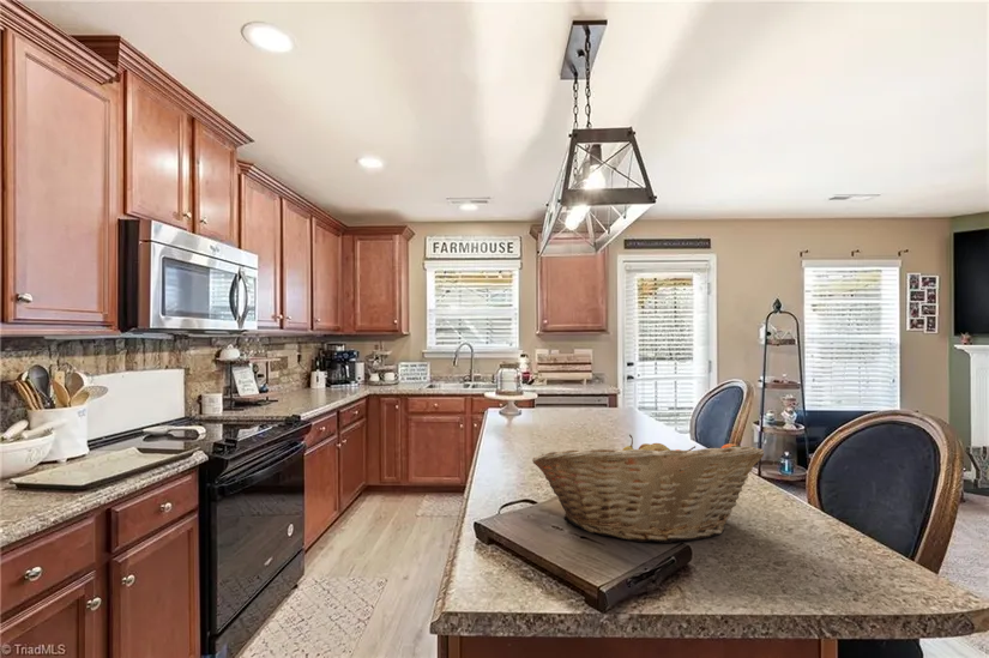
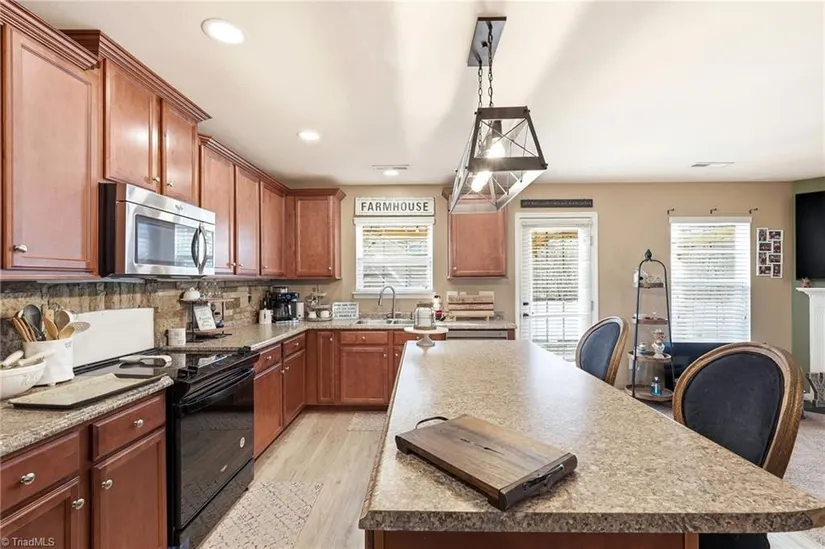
- fruit basket (643, 475)
